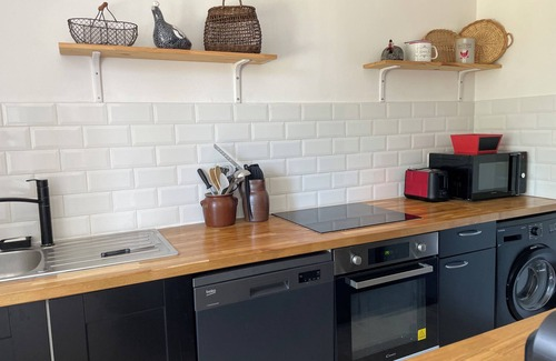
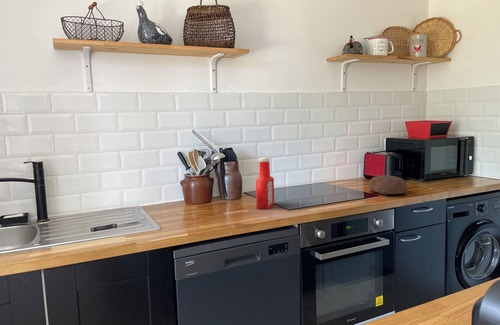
+ decorative bowl (387, 184)
+ soap bottle (264, 182)
